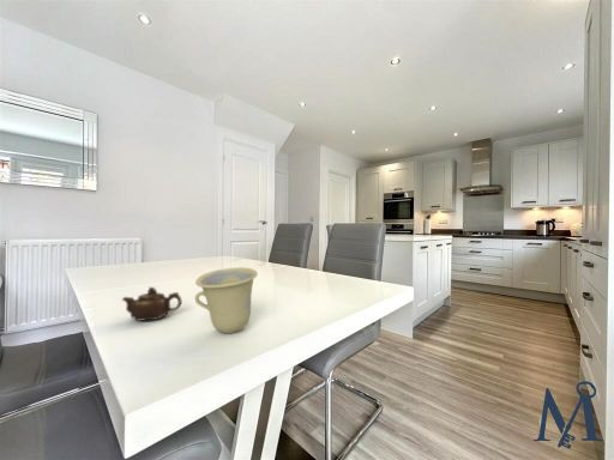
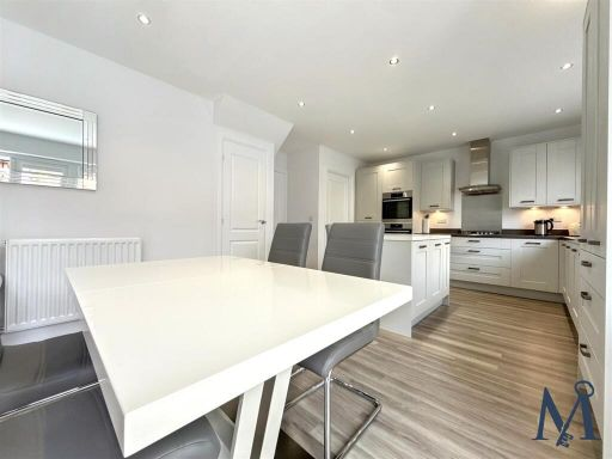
- cup (227, 301)
- teapot (152, 302)
